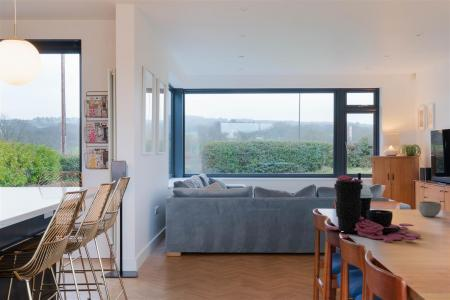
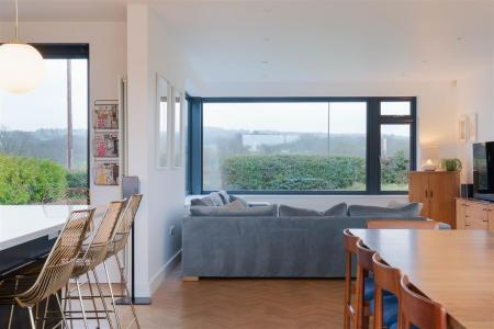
- bowl (429, 209)
- flower arrangement (370, 203)
